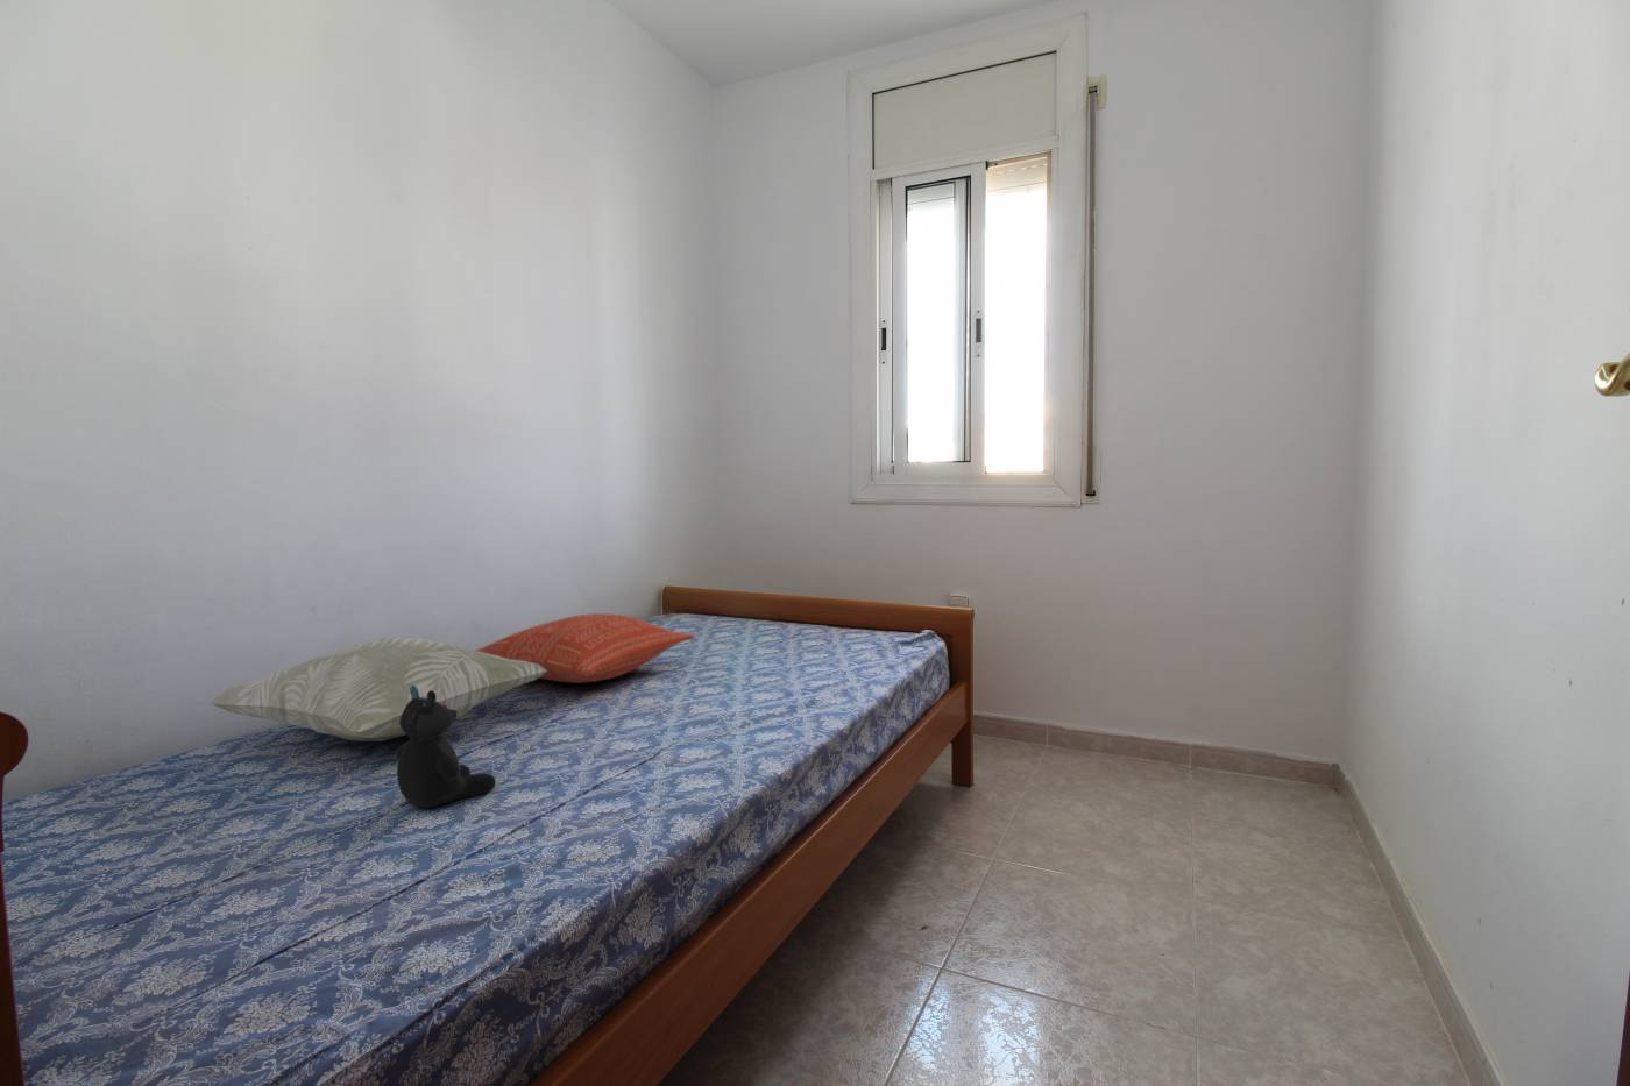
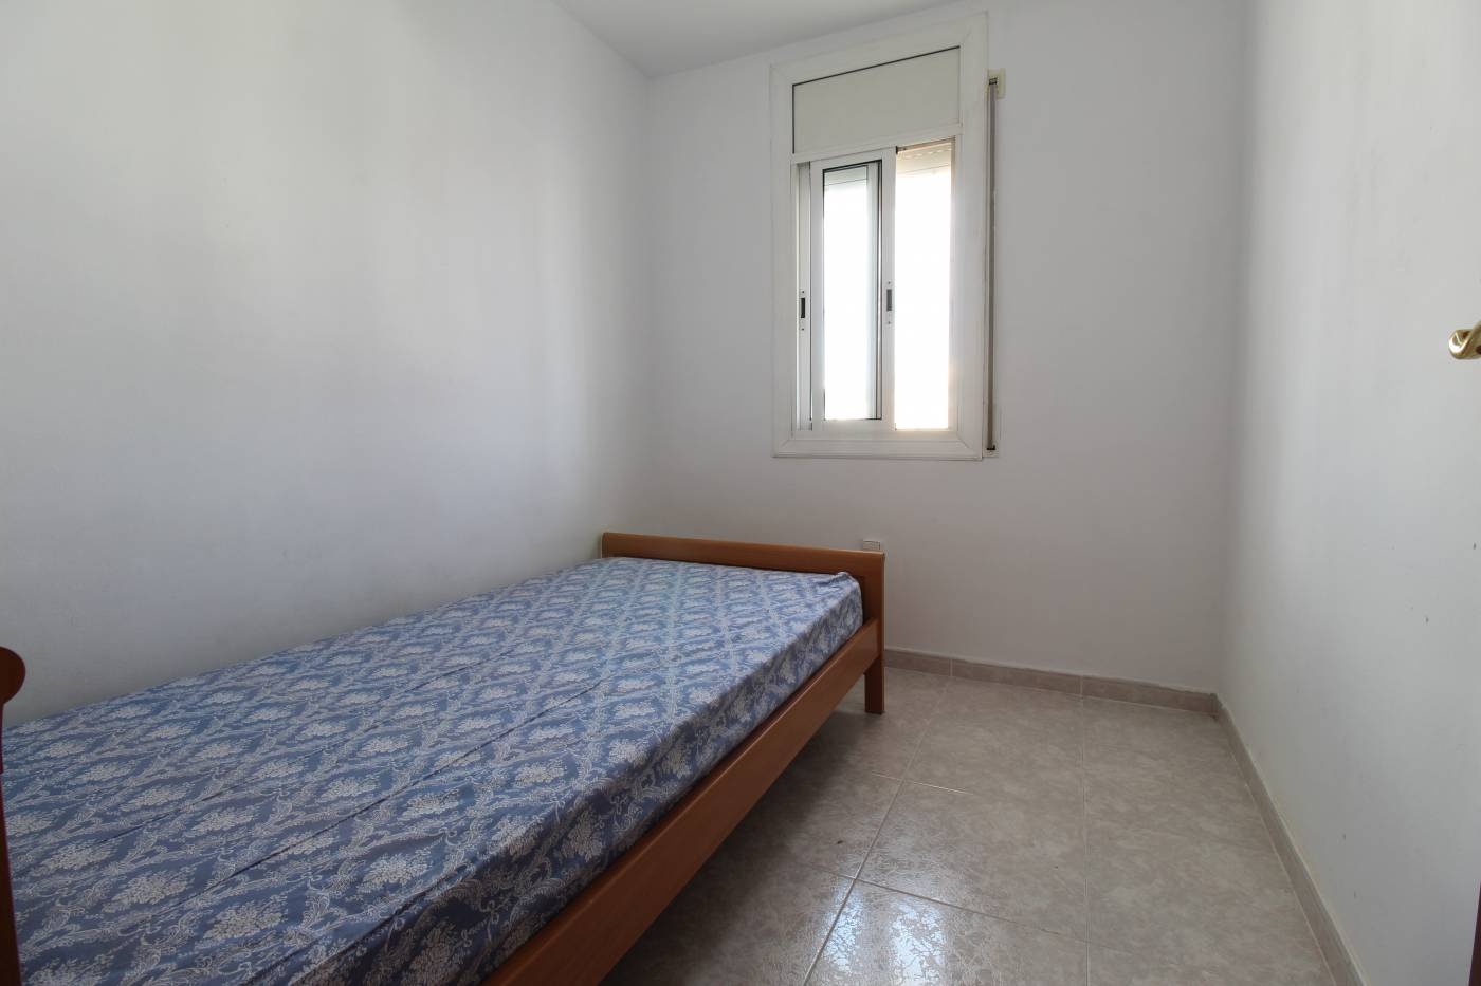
- decorative pillow (389, 686)
- teddy bear (442, 741)
- pillow (582, 646)
